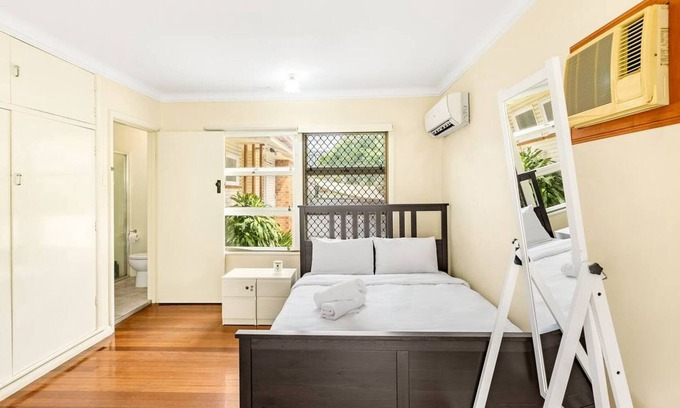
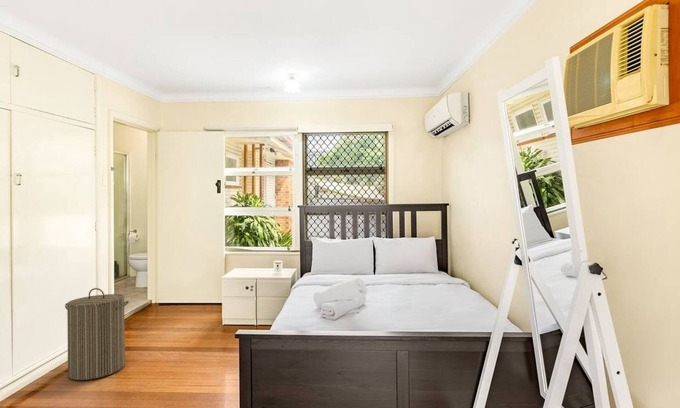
+ laundry hamper (97, 328)
